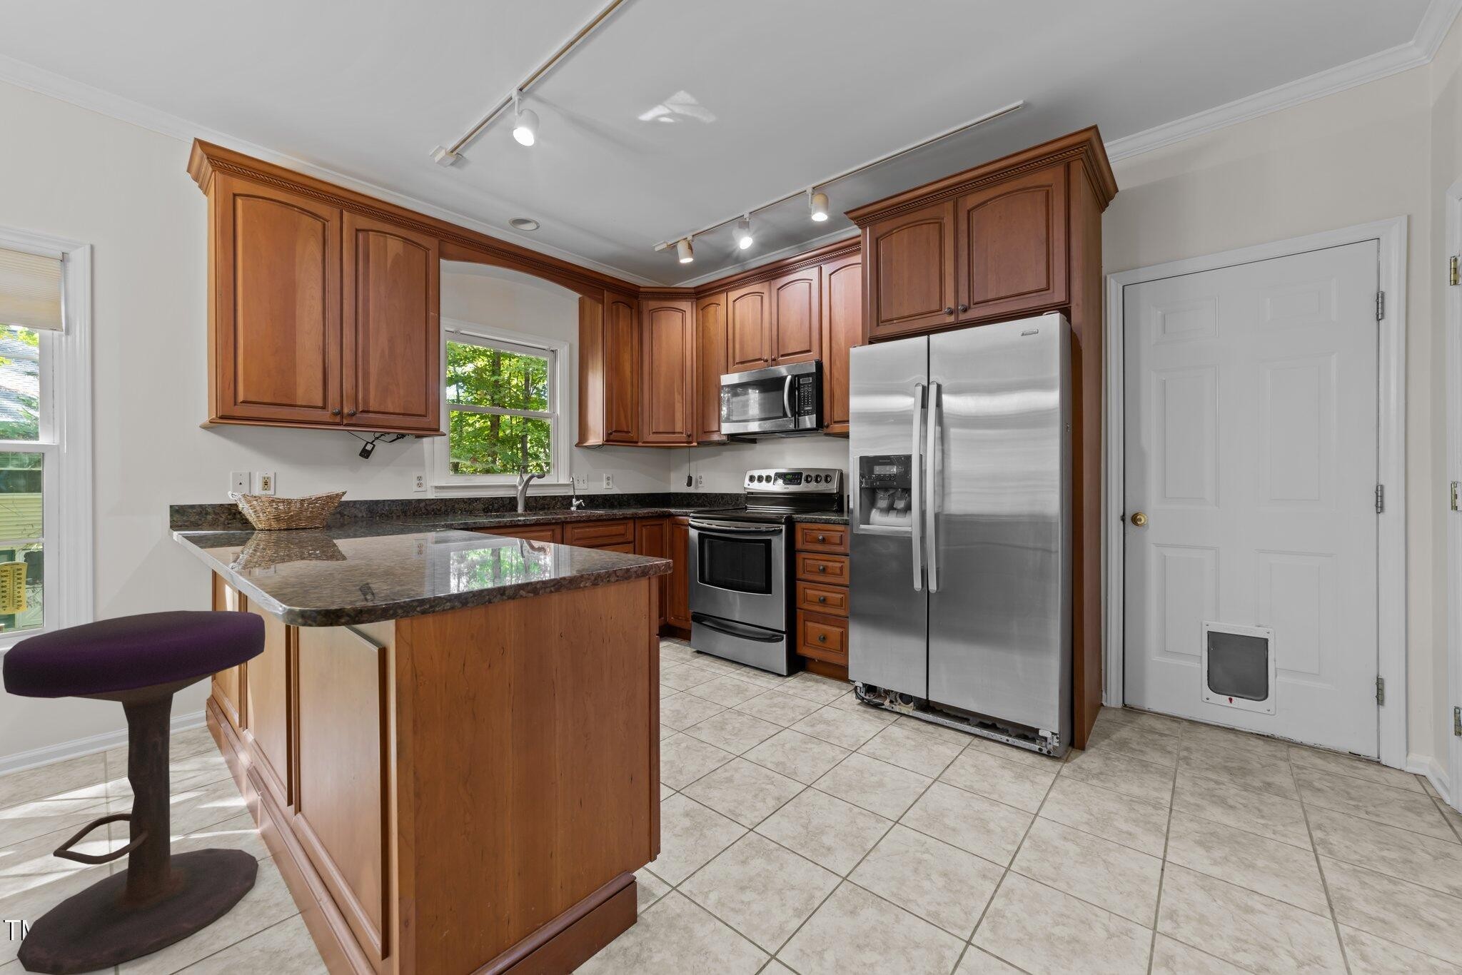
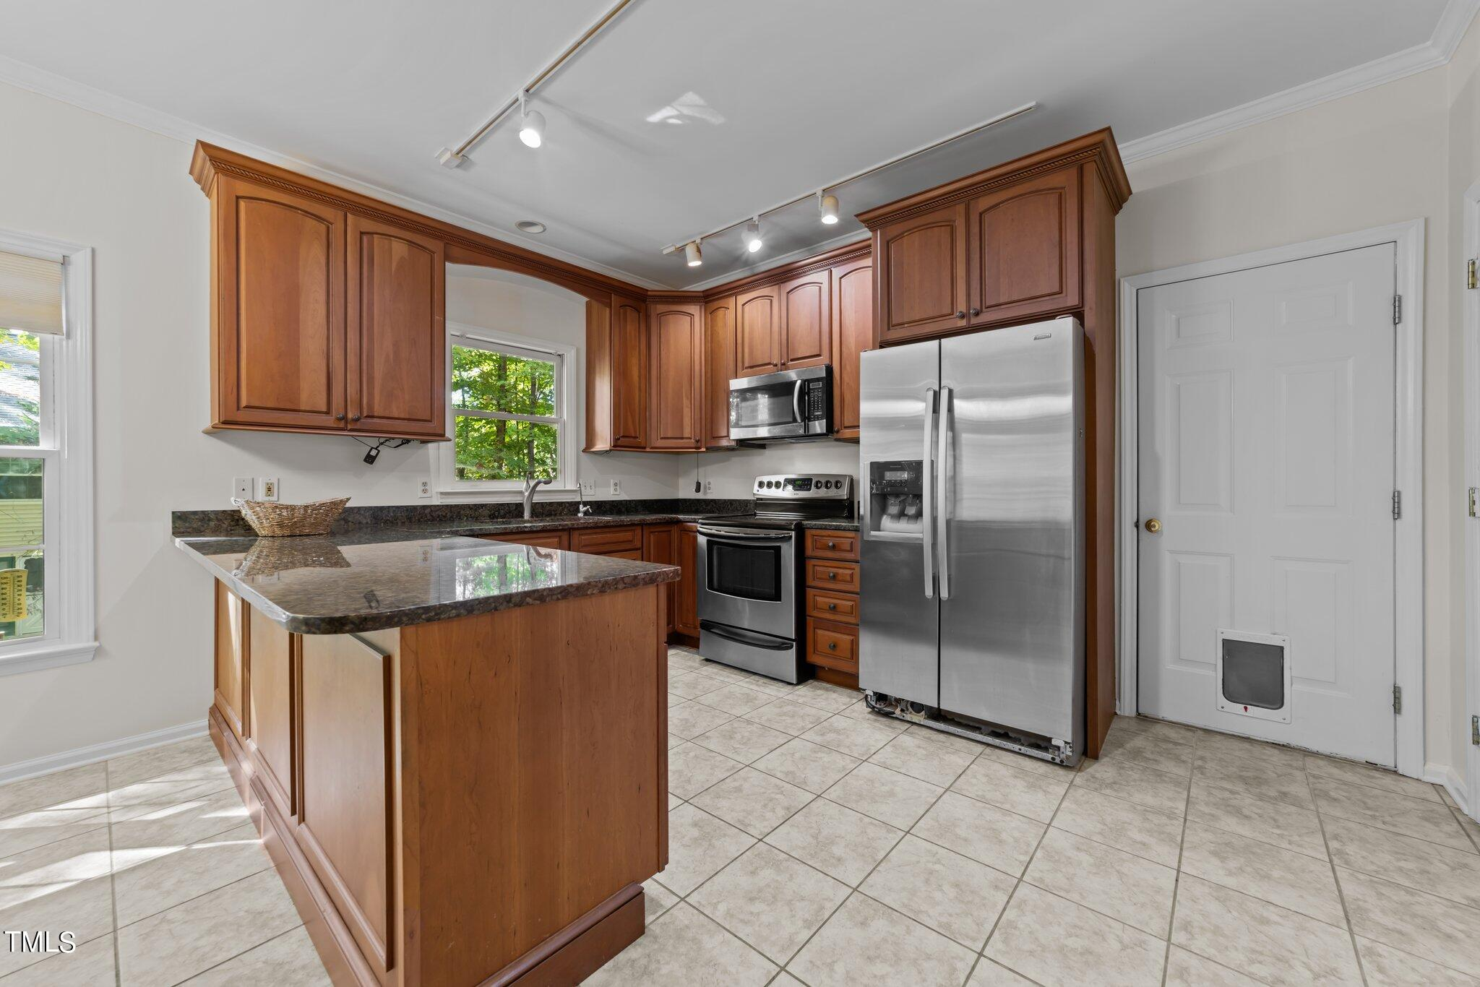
- stool (149, 762)
